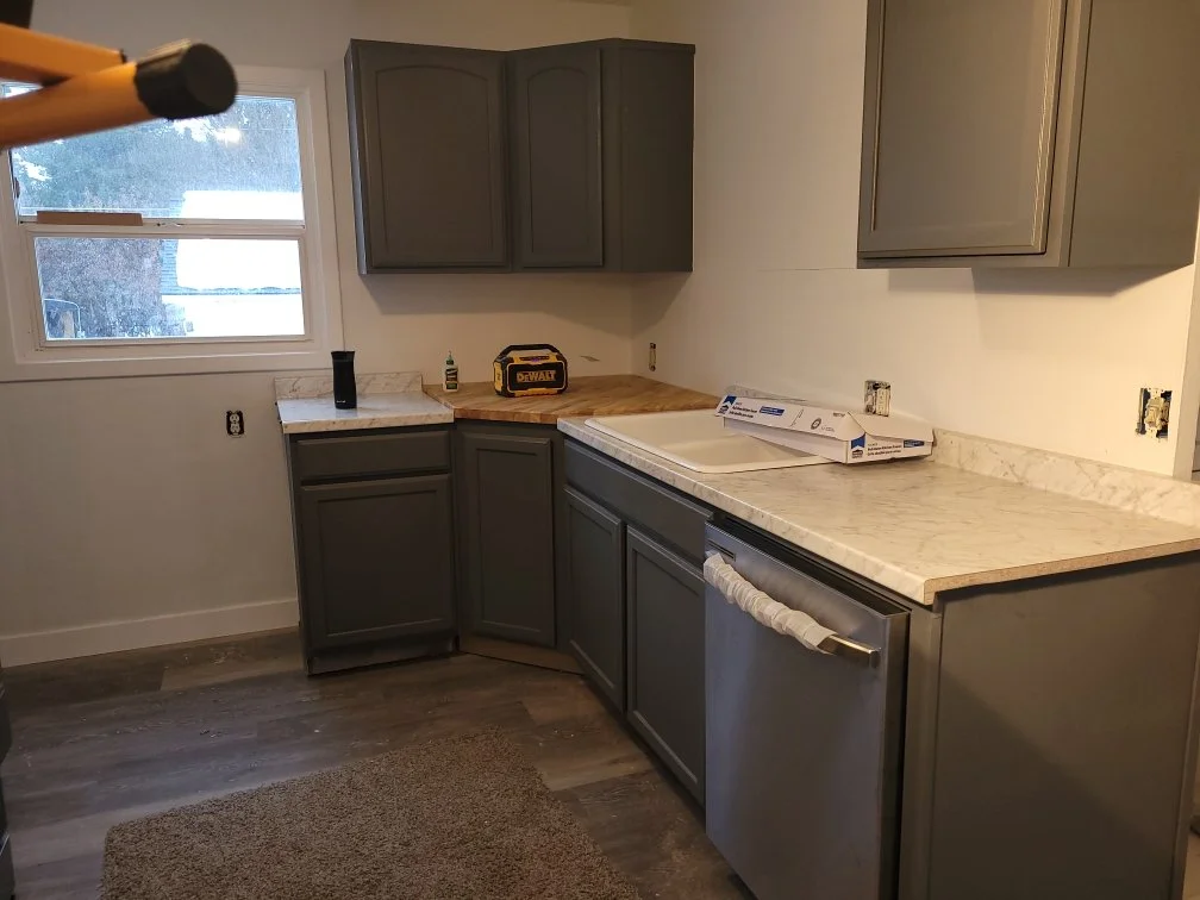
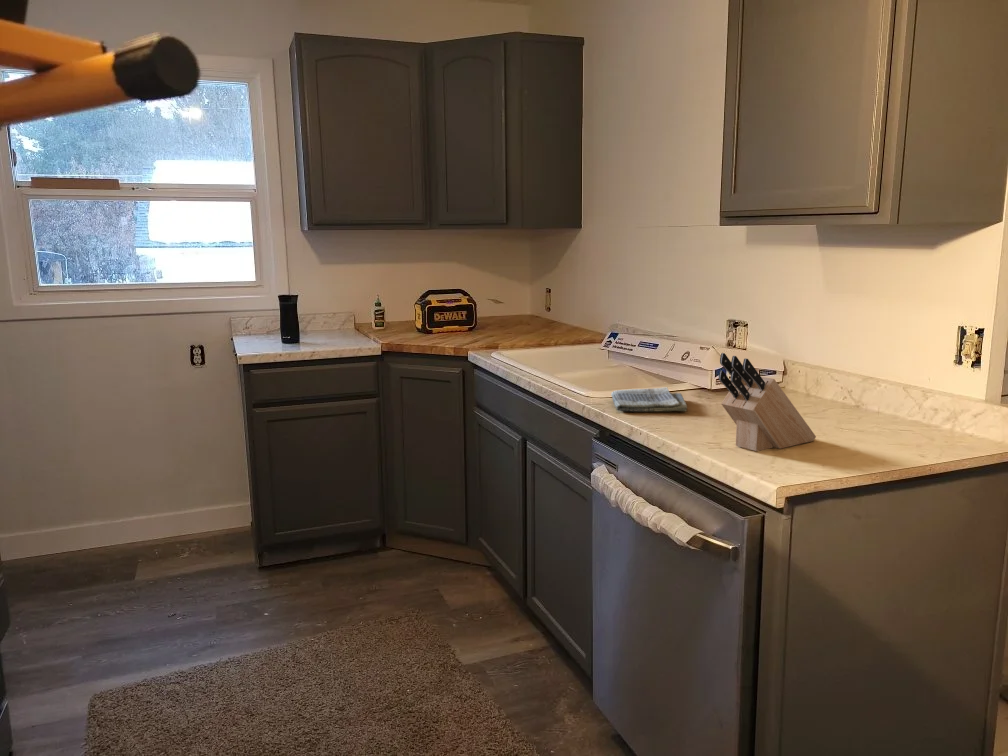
+ dish towel (648, 399)
+ knife block (765, 398)
